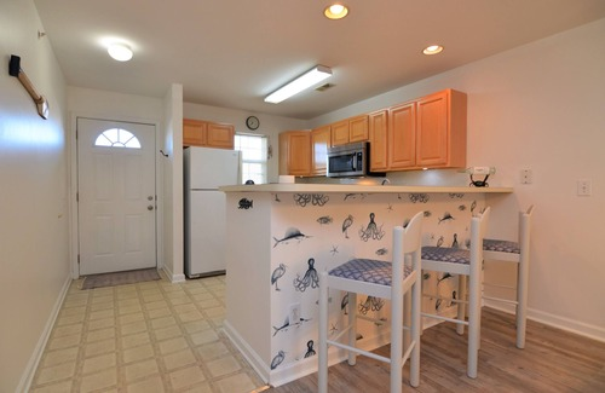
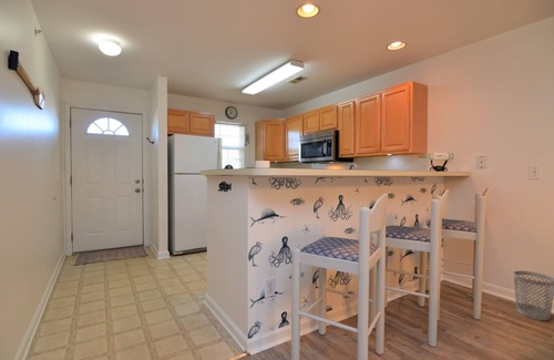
+ wastebasket (533, 295)
